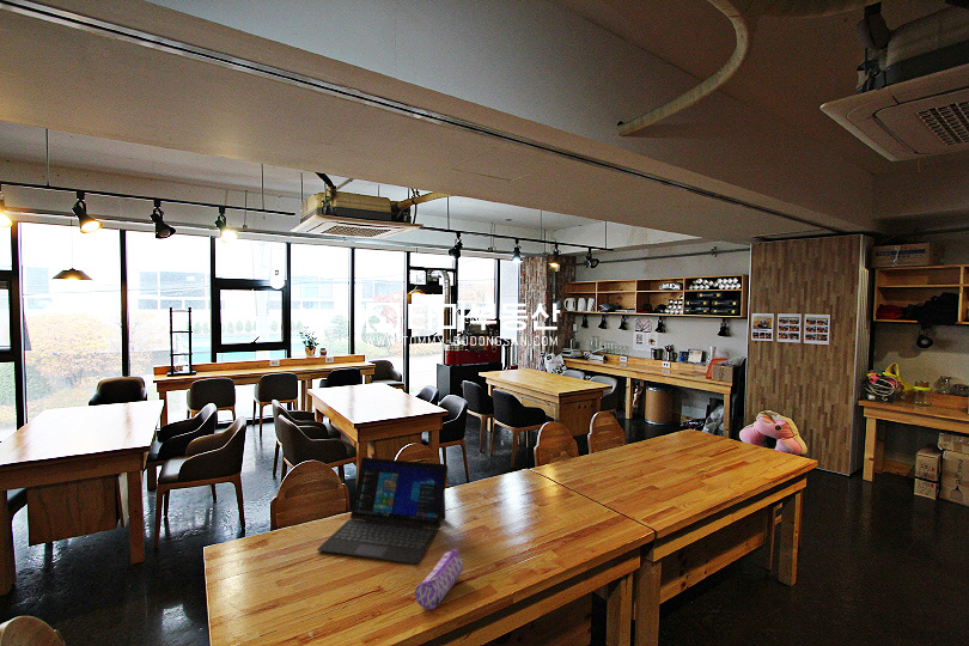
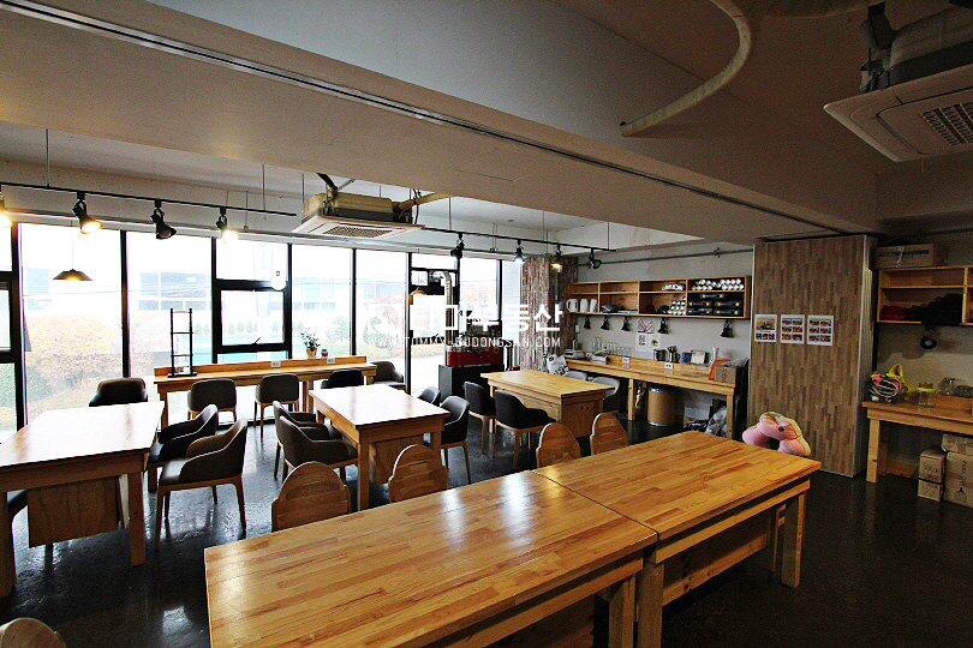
- laptop (386, 504)
- pencil case (439, 578)
